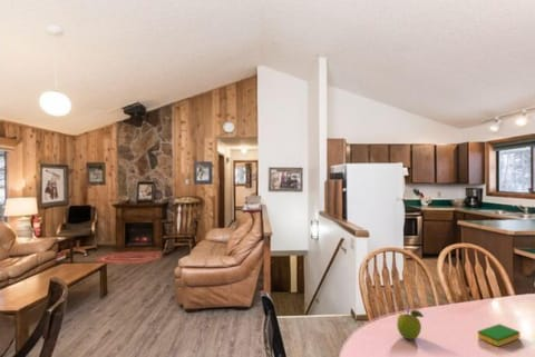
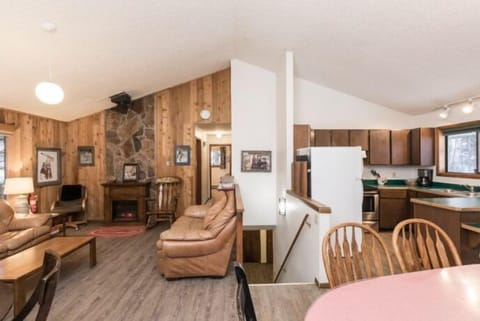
- fruit (410, 324)
- dish sponge (498, 334)
